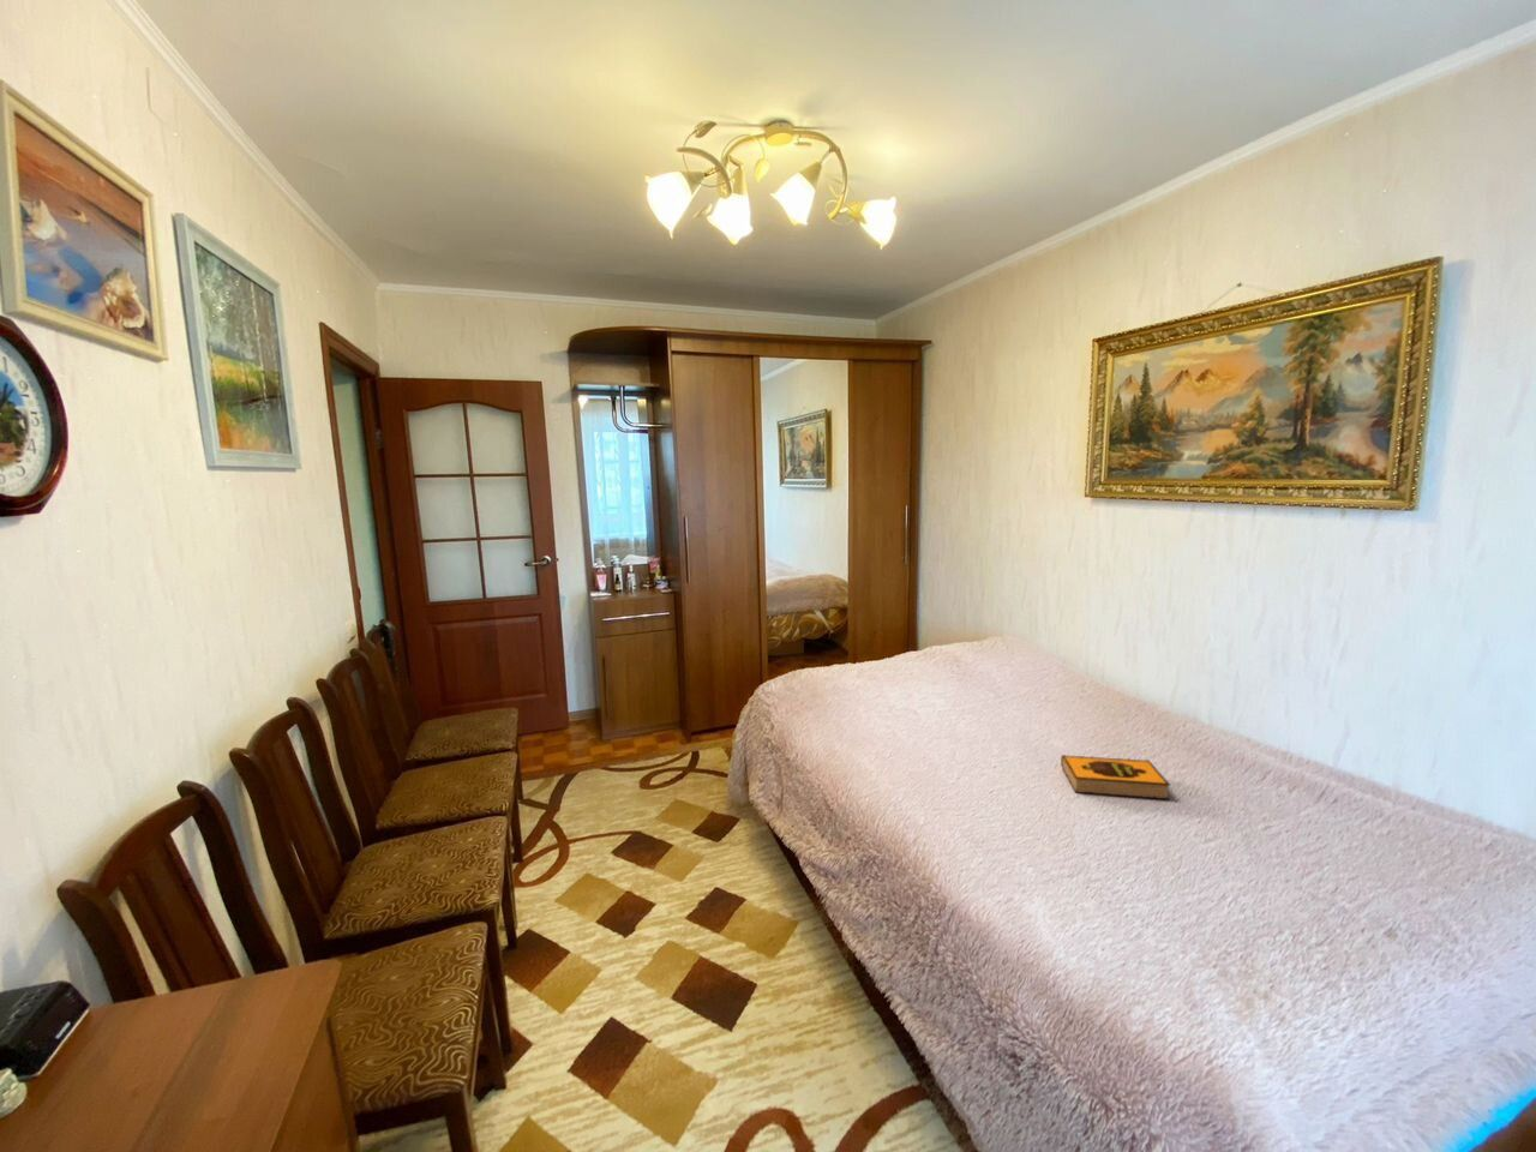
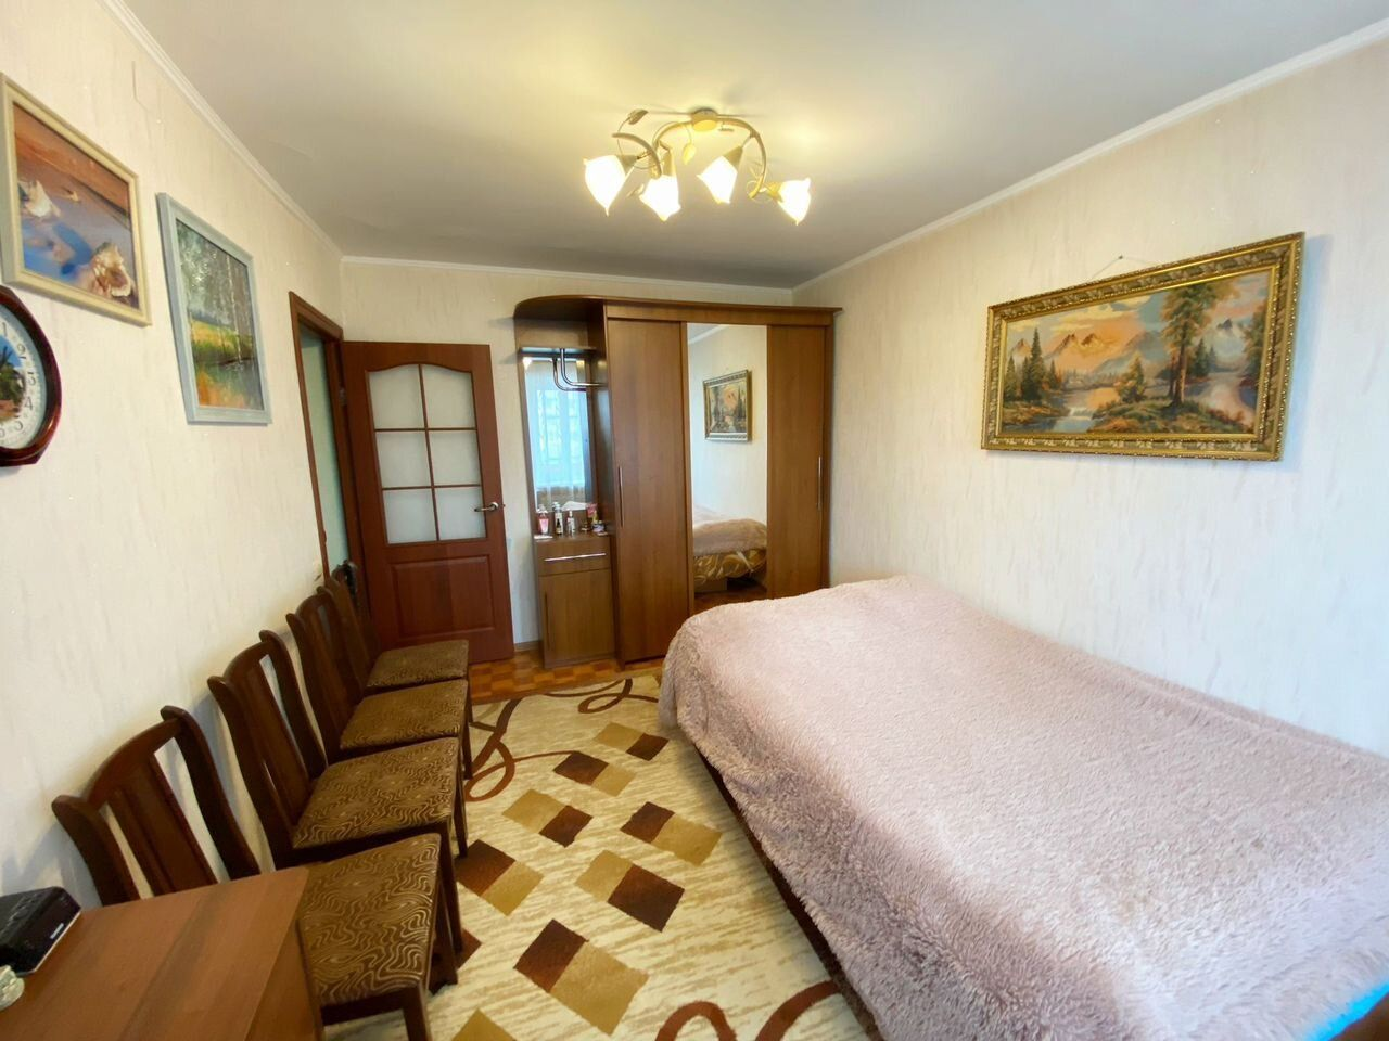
- hardback book (1111, 774)
